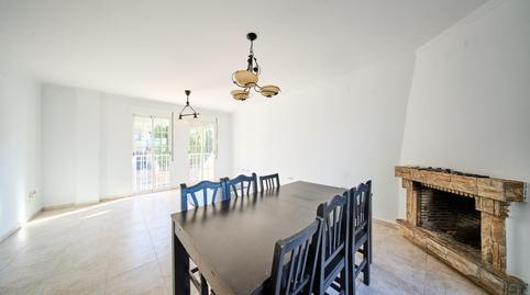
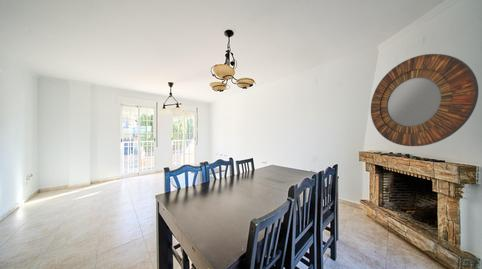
+ home mirror (410, 102)
